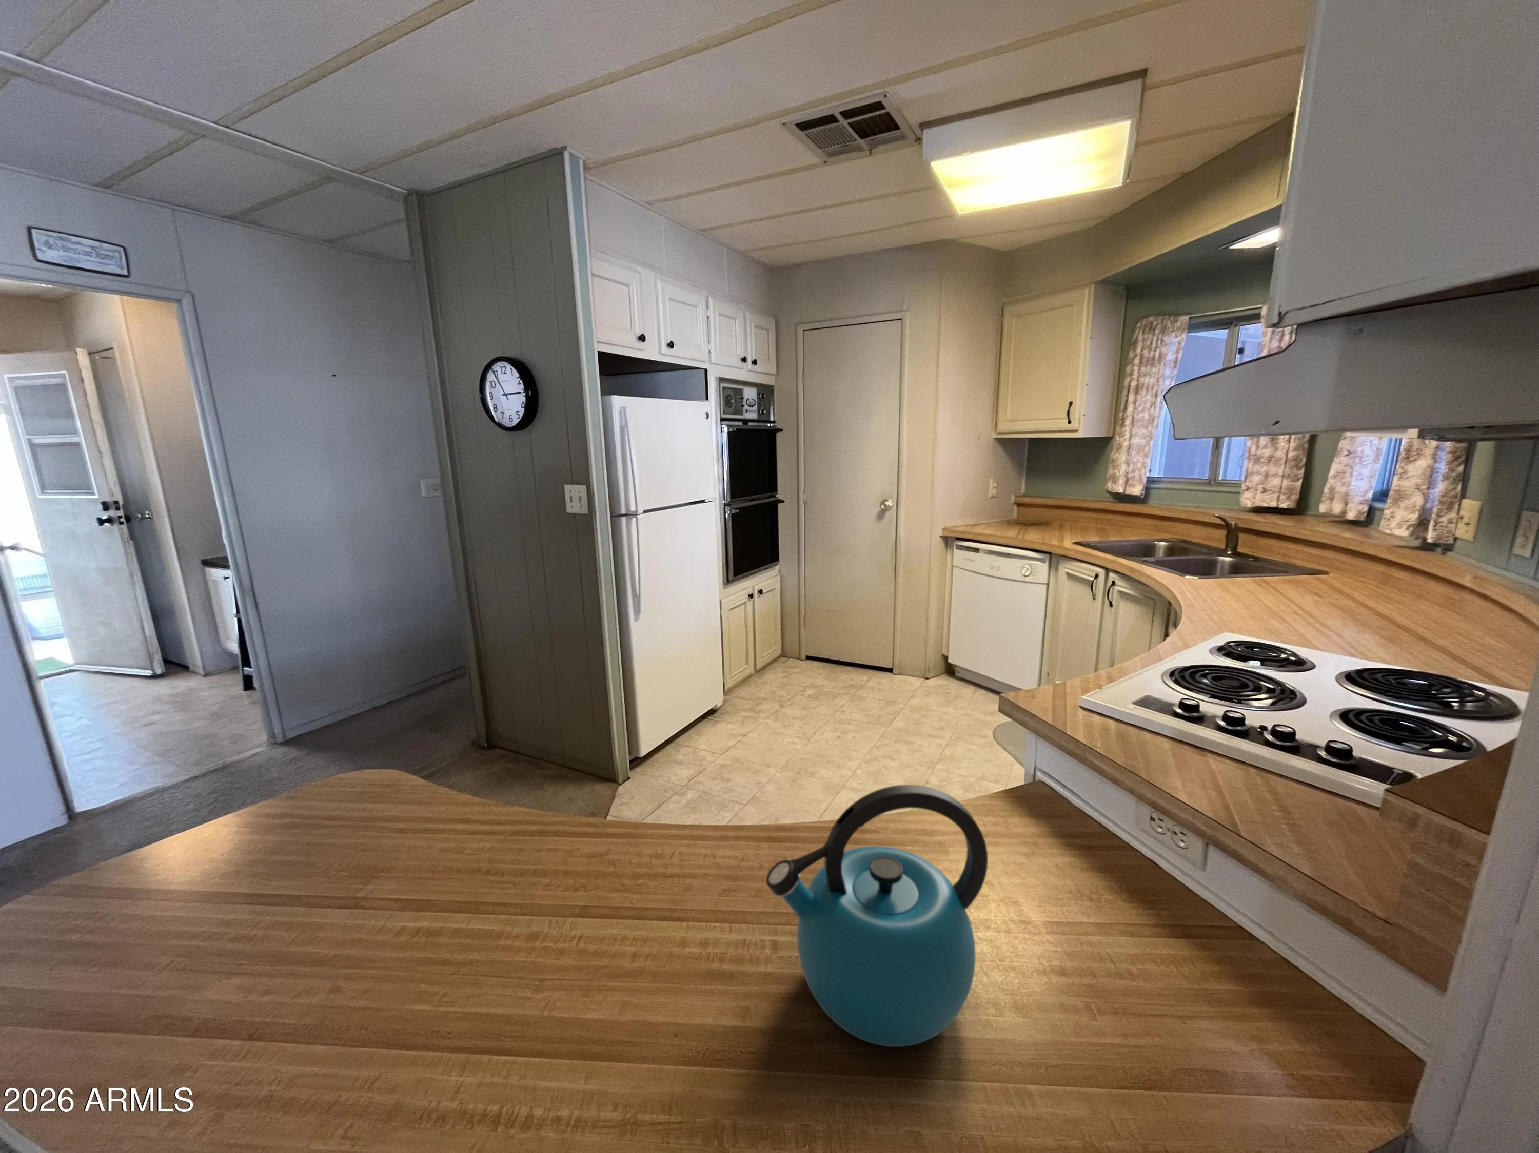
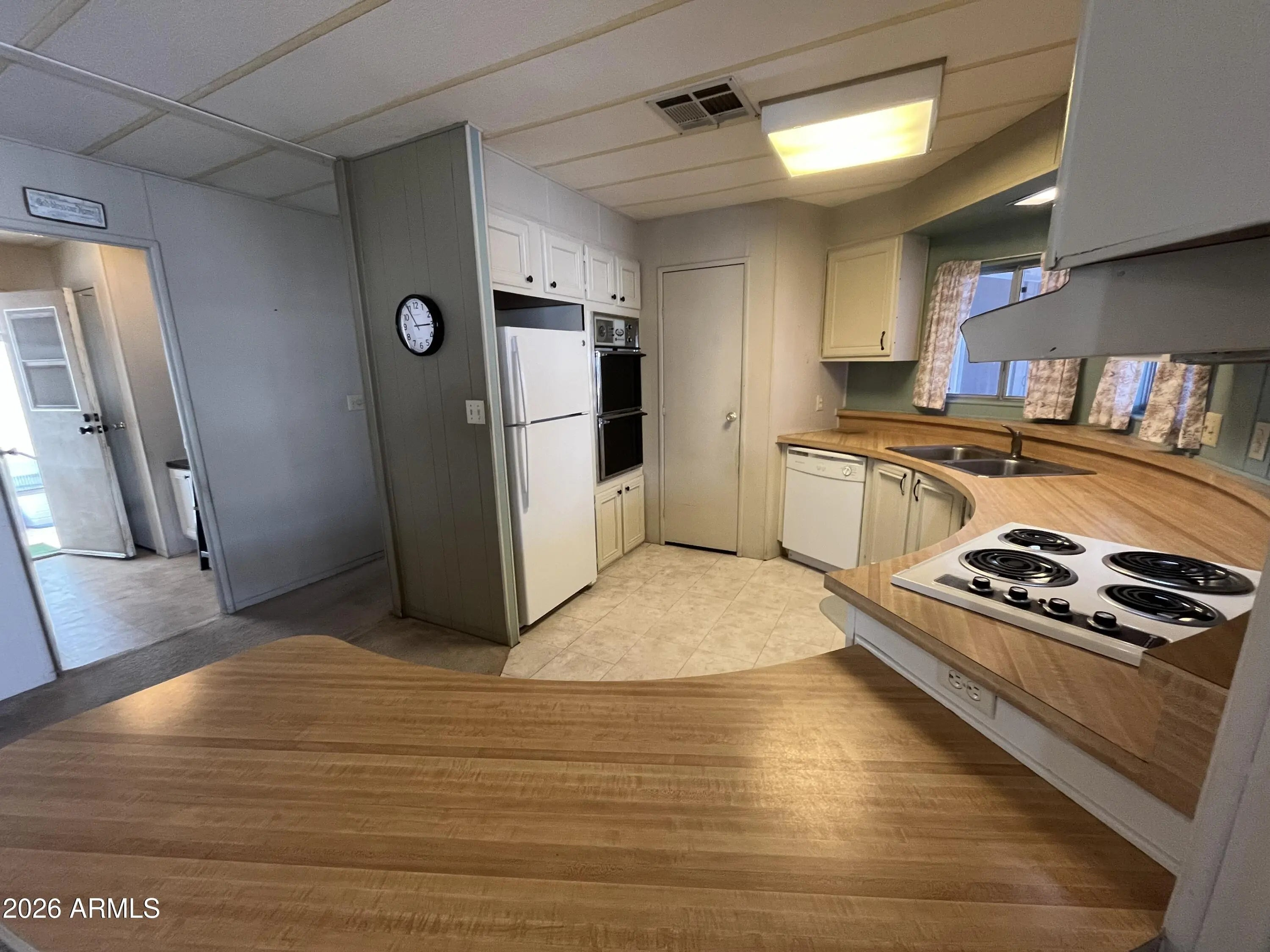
- kettle (875, 893)
